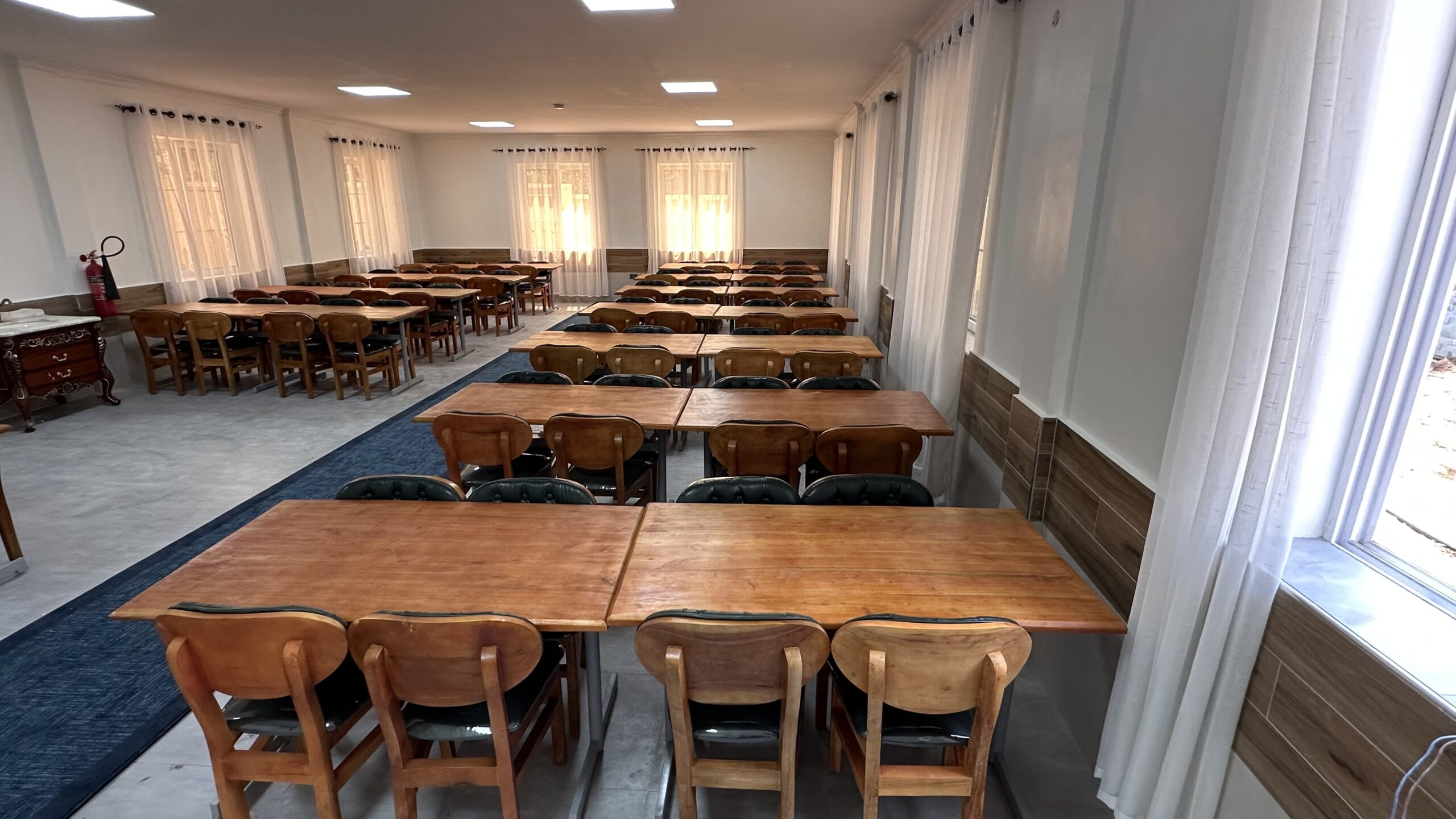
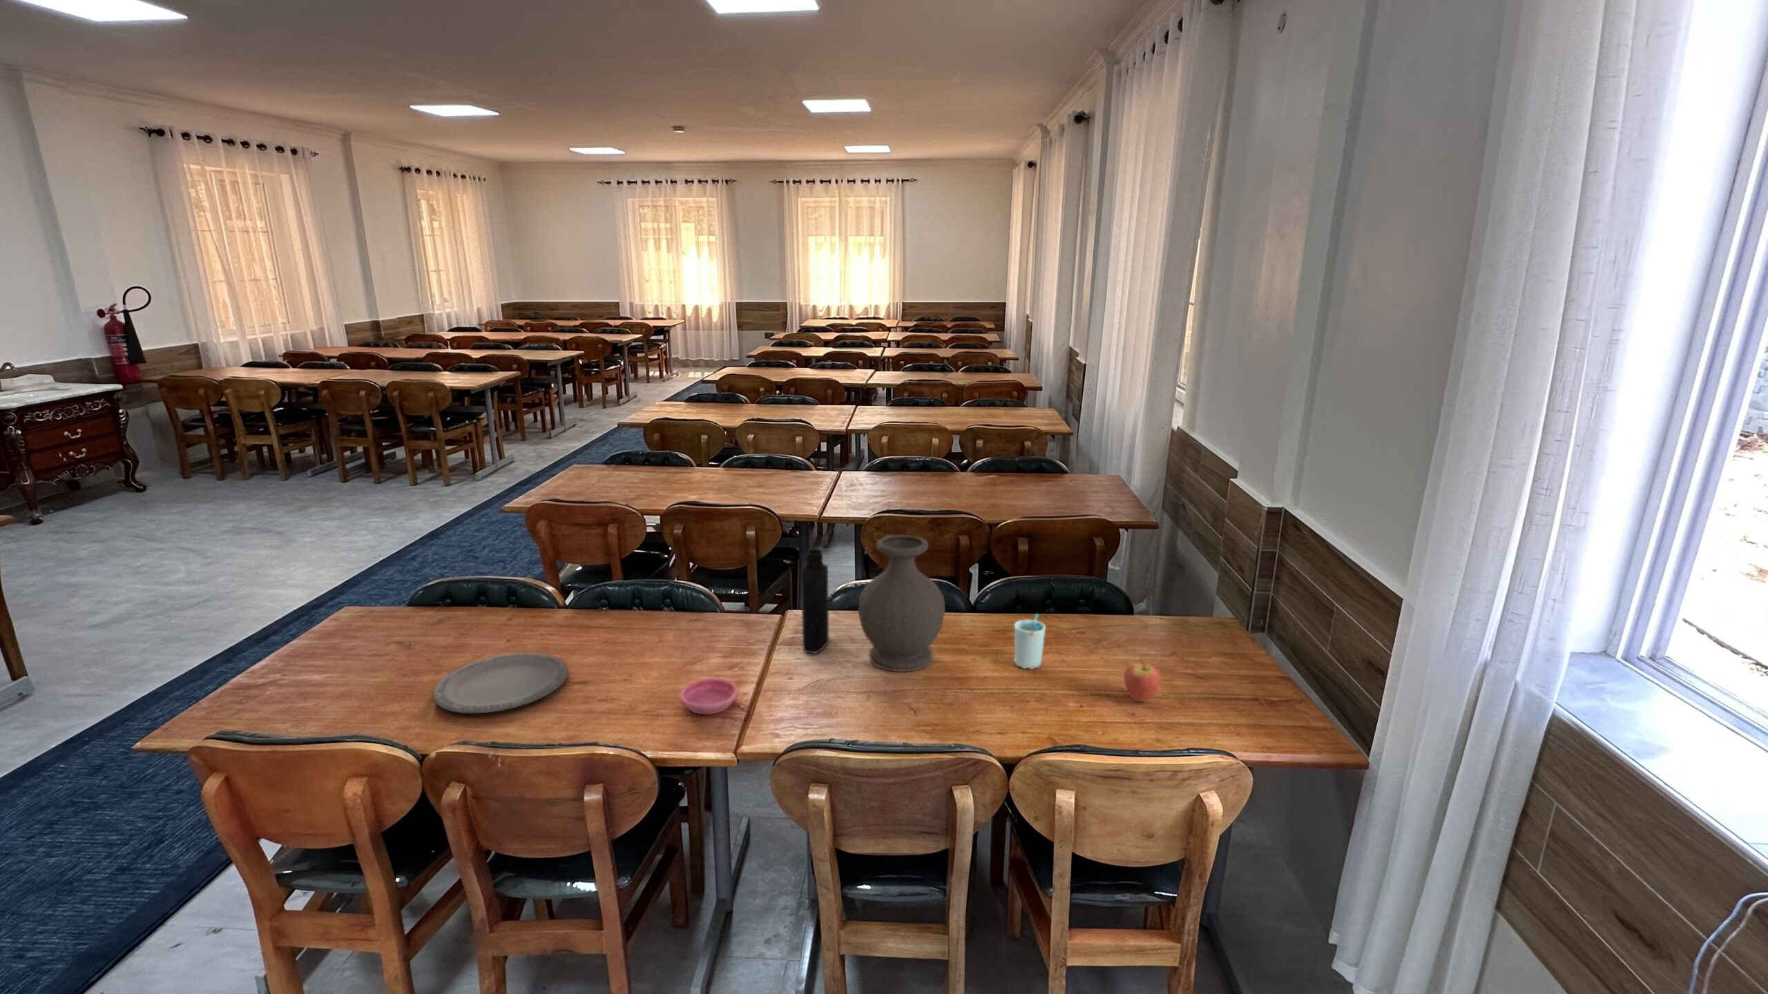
+ bottle (815, 598)
+ saucer (709, 697)
+ plate (501, 682)
+ cup (1028, 641)
+ fruit (1141, 680)
+ vase (901, 601)
